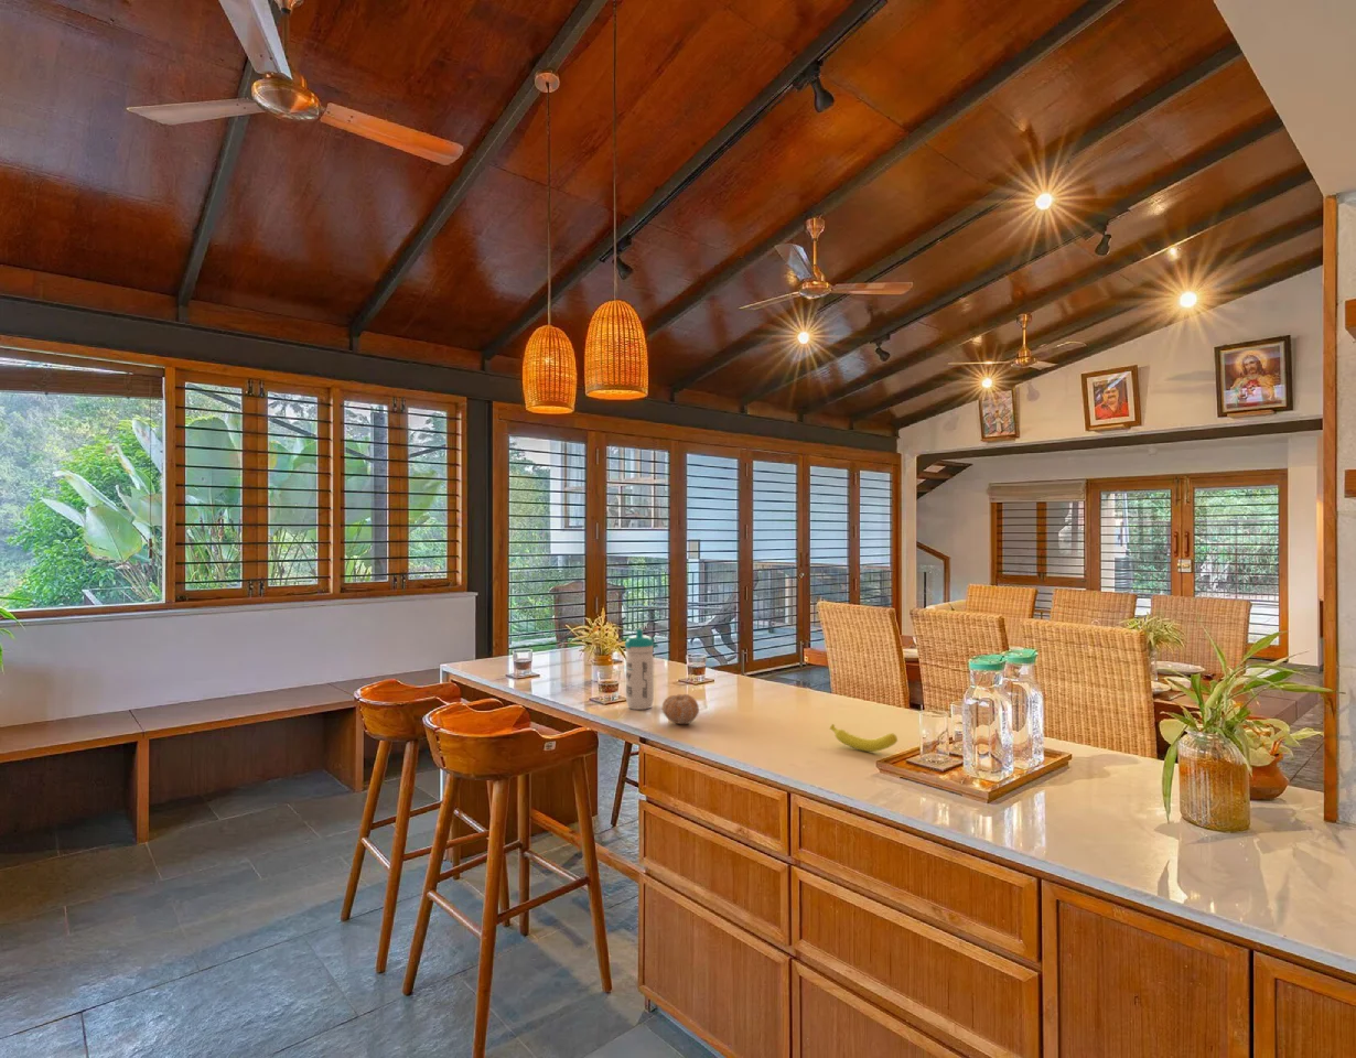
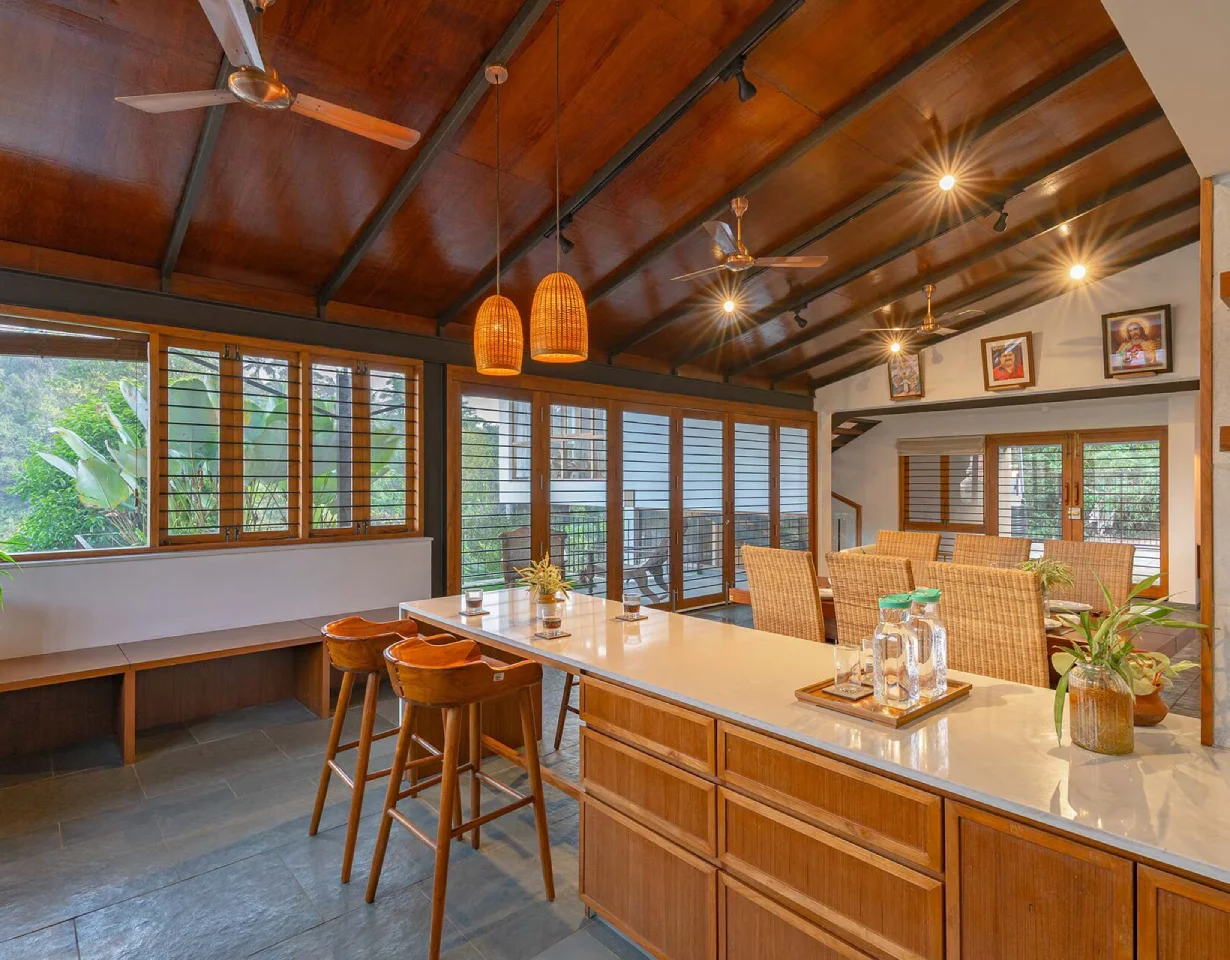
- water bottle (639, 668)
- fruit (680, 709)
- banana (861, 738)
